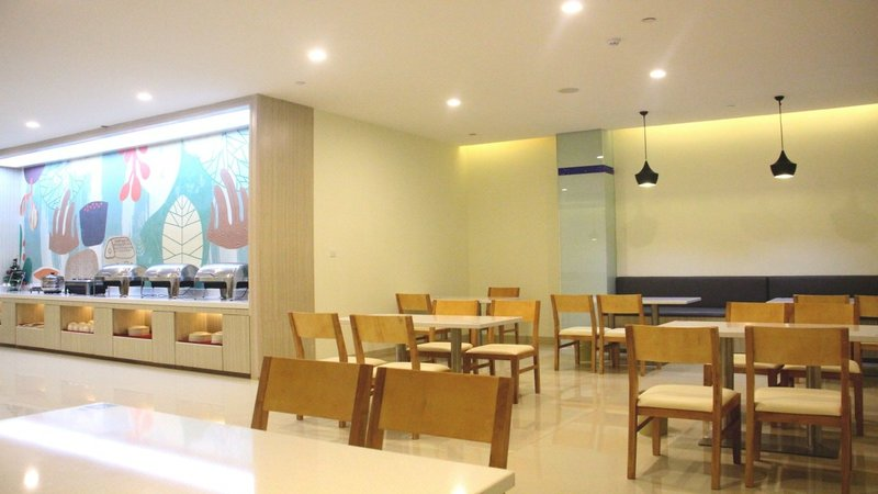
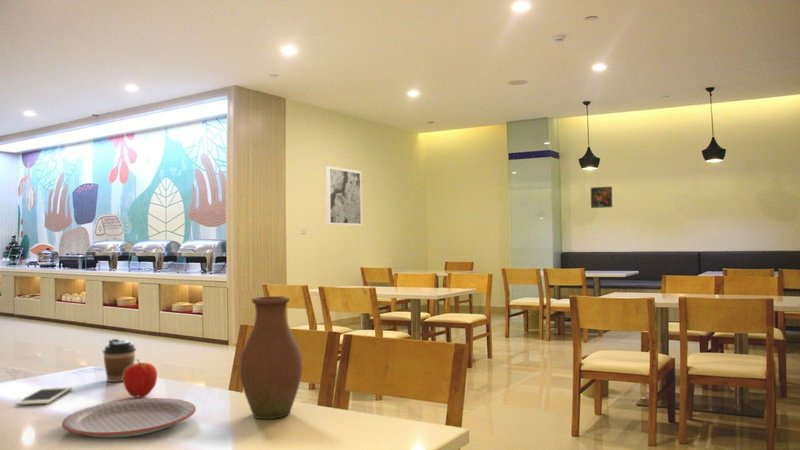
+ wall art (344, 197)
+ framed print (601, 197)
+ vase (271, 355)
+ coffee cup (119, 359)
+ apple (140, 377)
+ cell phone (45, 395)
+ plate (131, 418)
